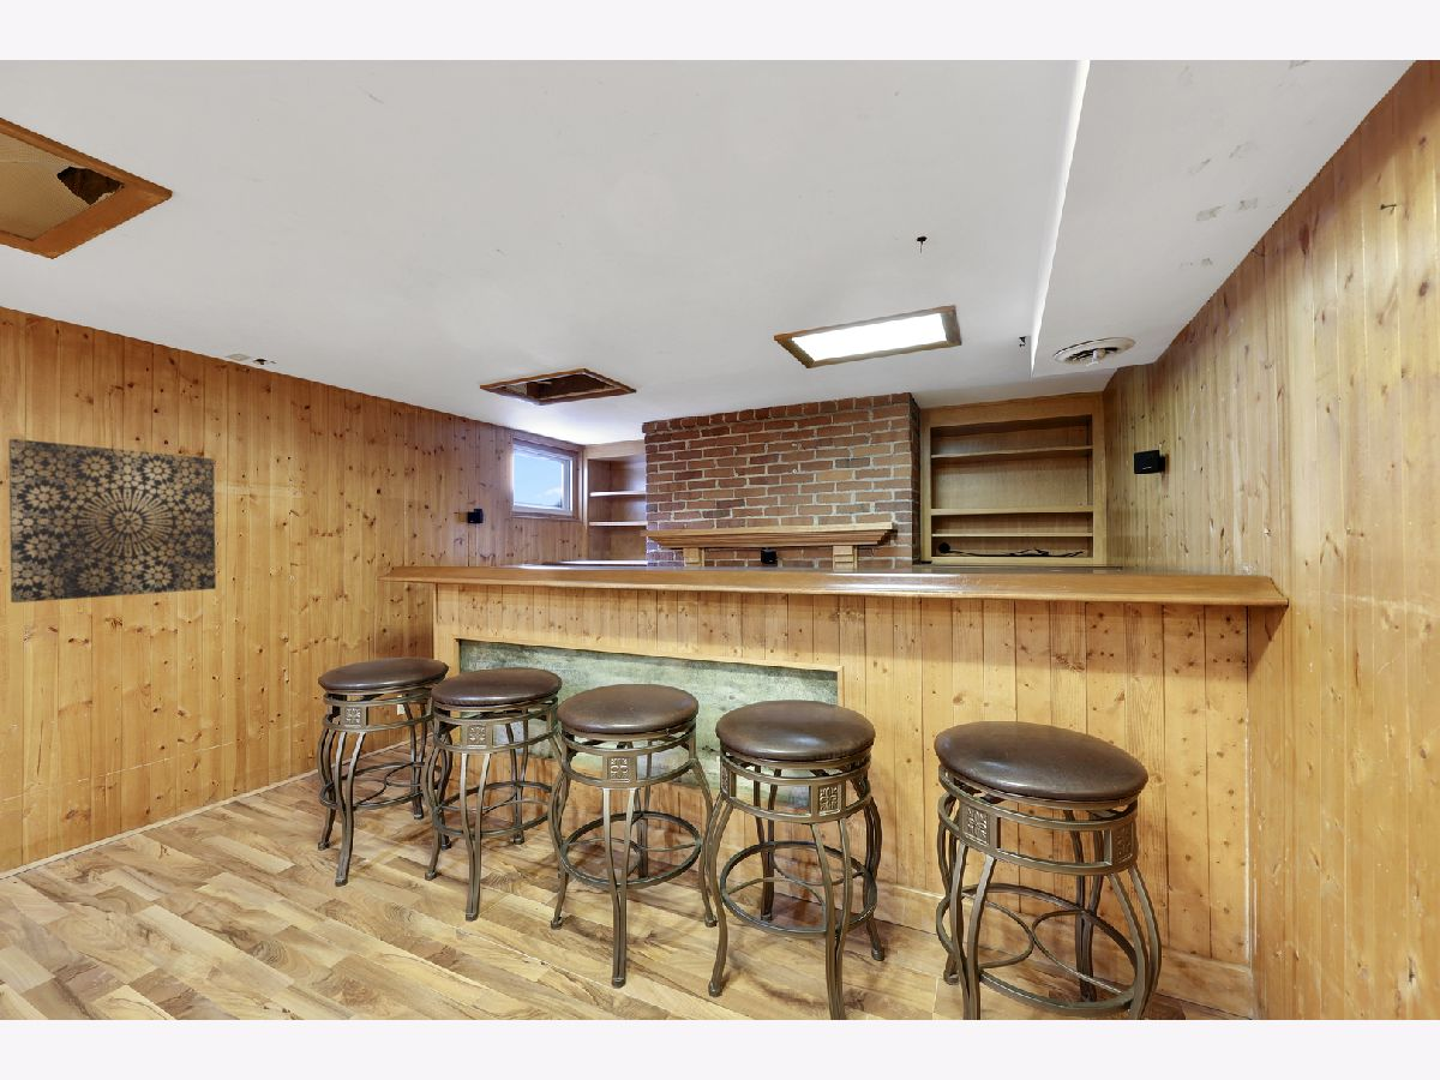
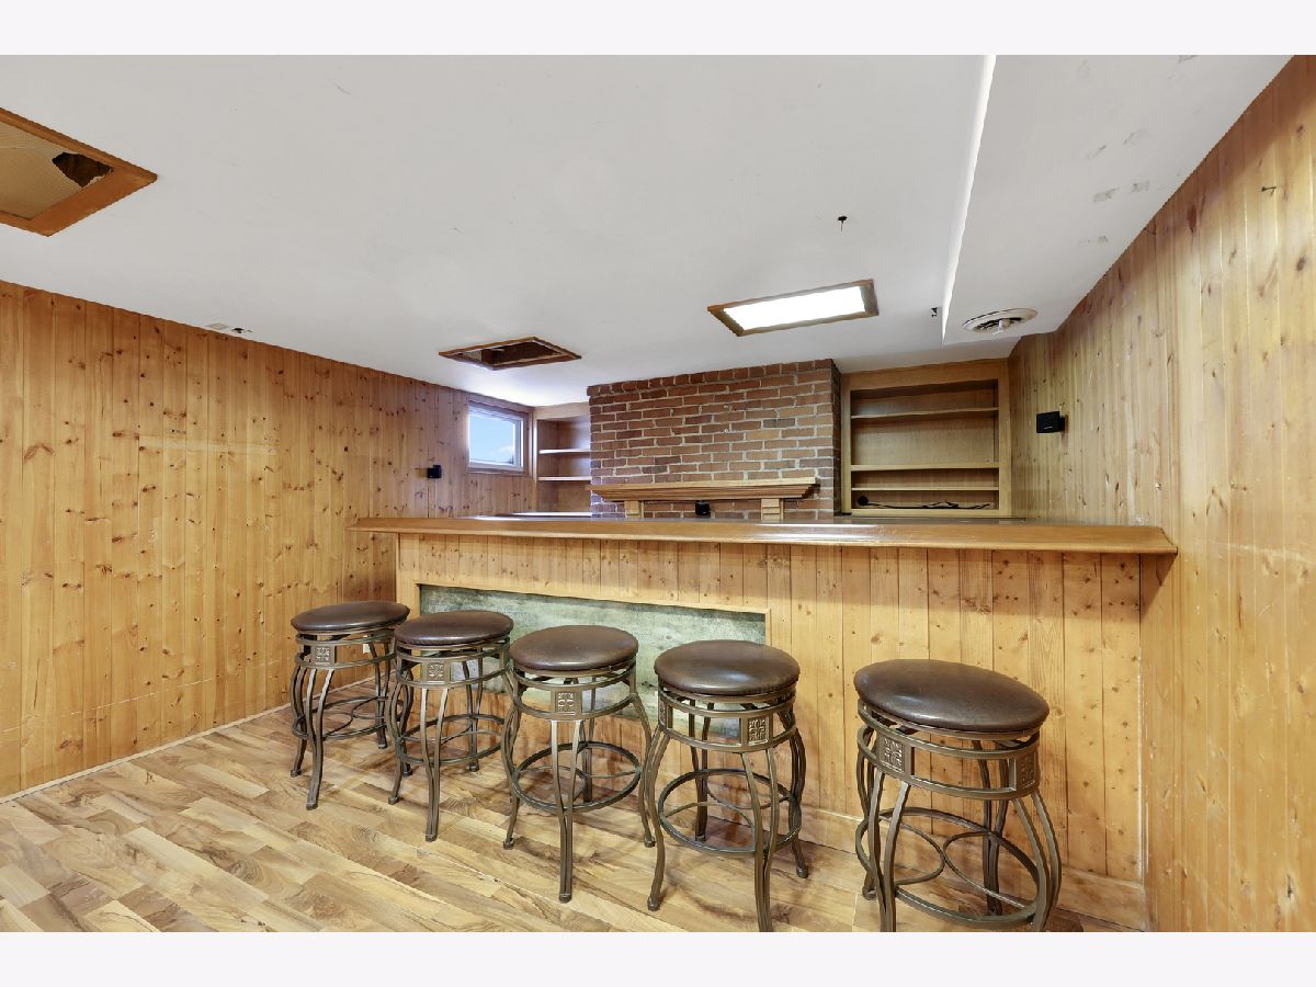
- wall art (124, 522)
